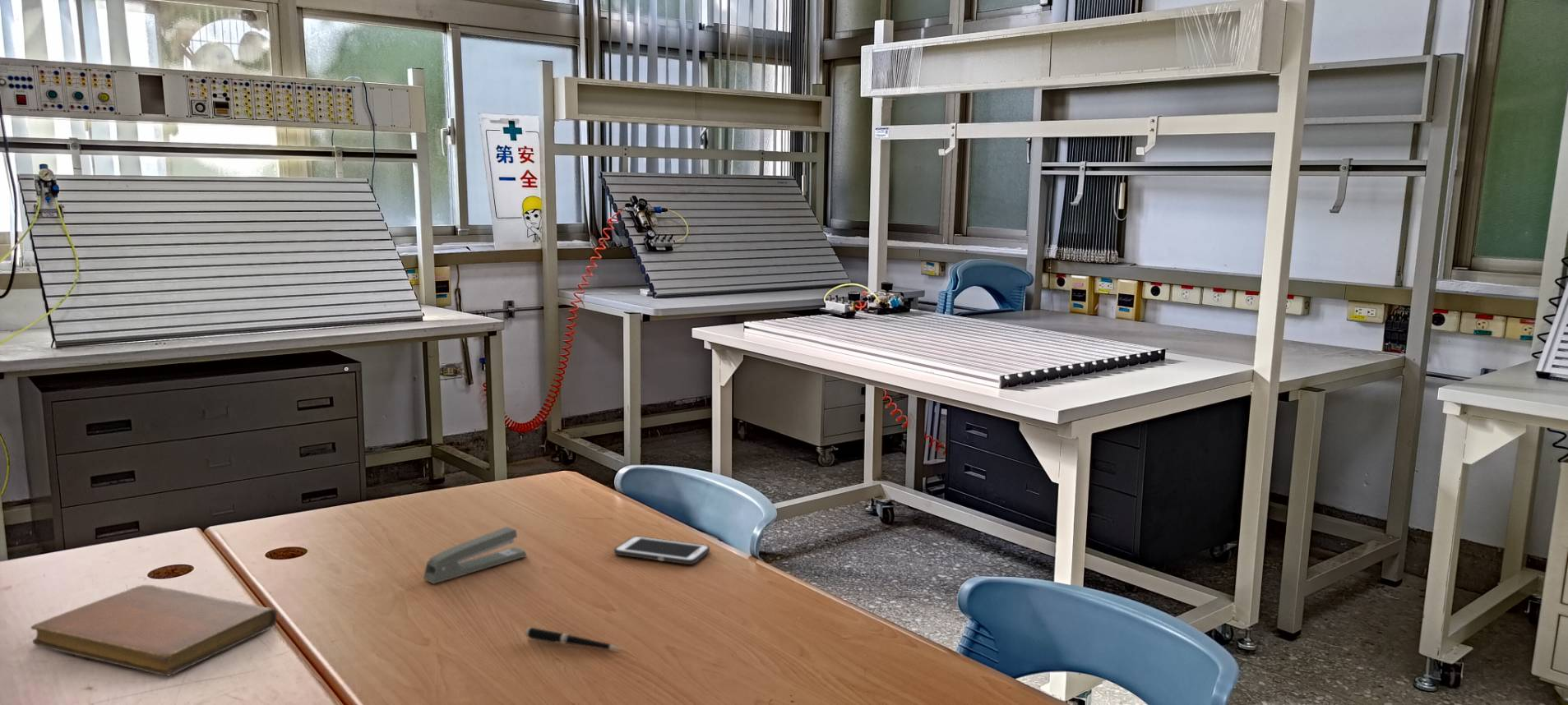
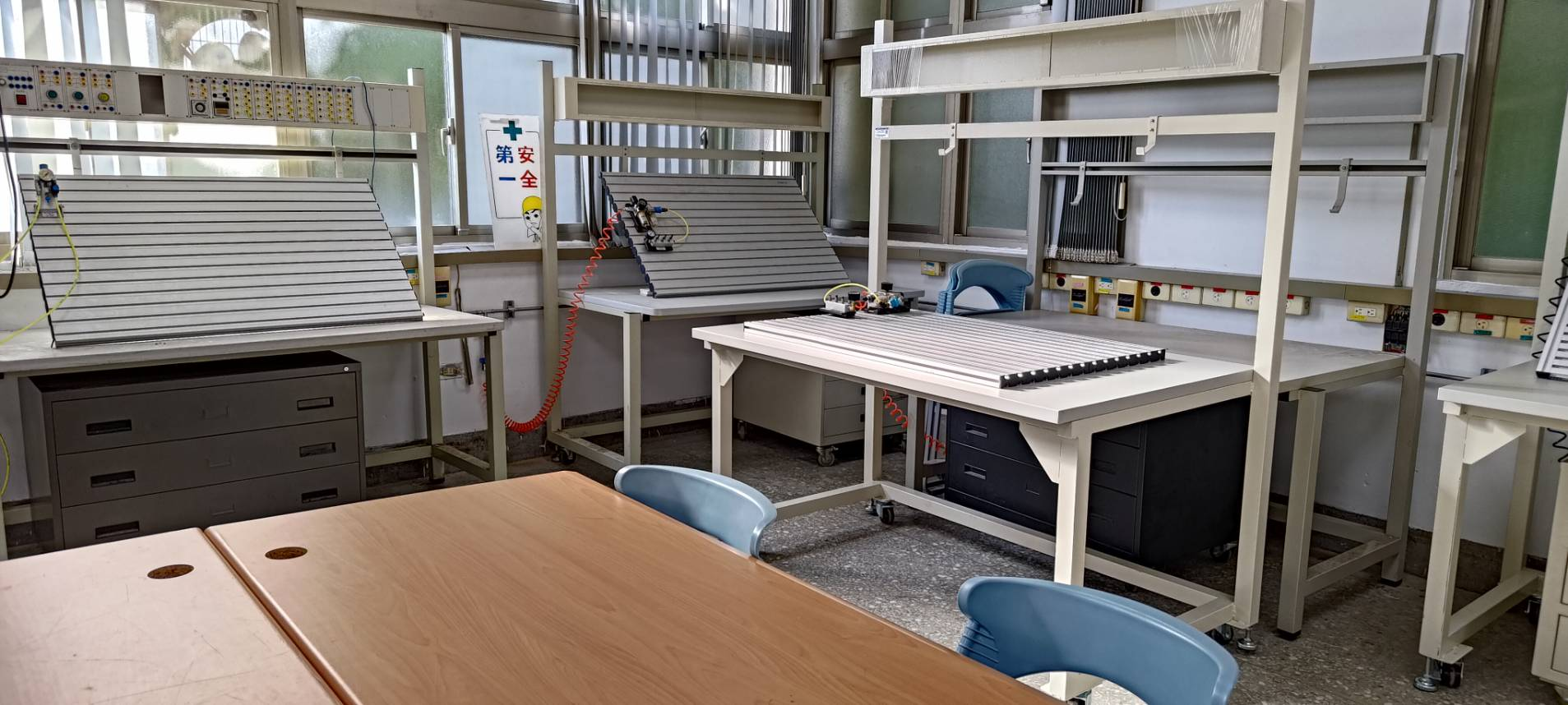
- cell phone (662, 550)
- pen (575, 639)
- stapler (476, 552)
- notebook (156, 624)
